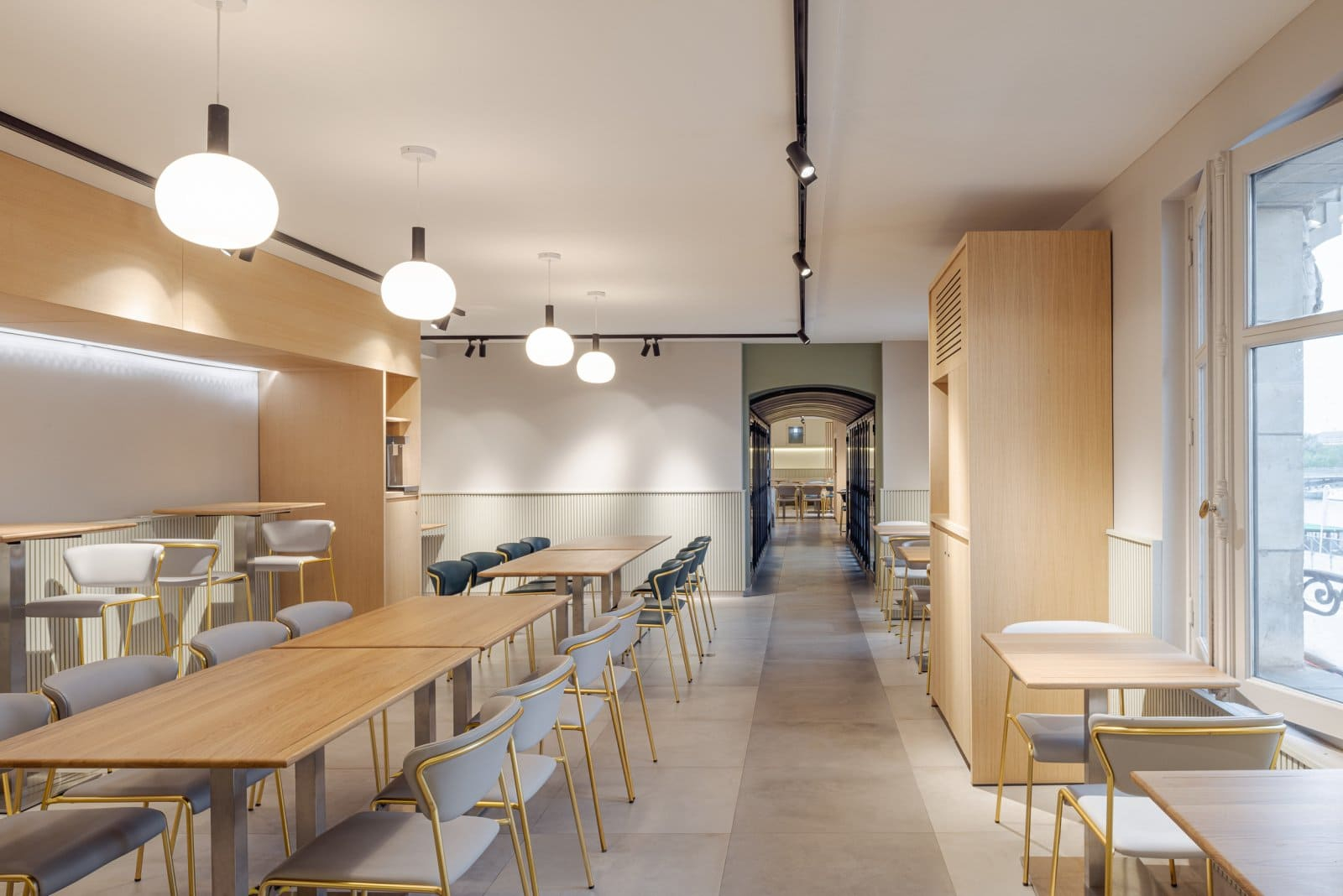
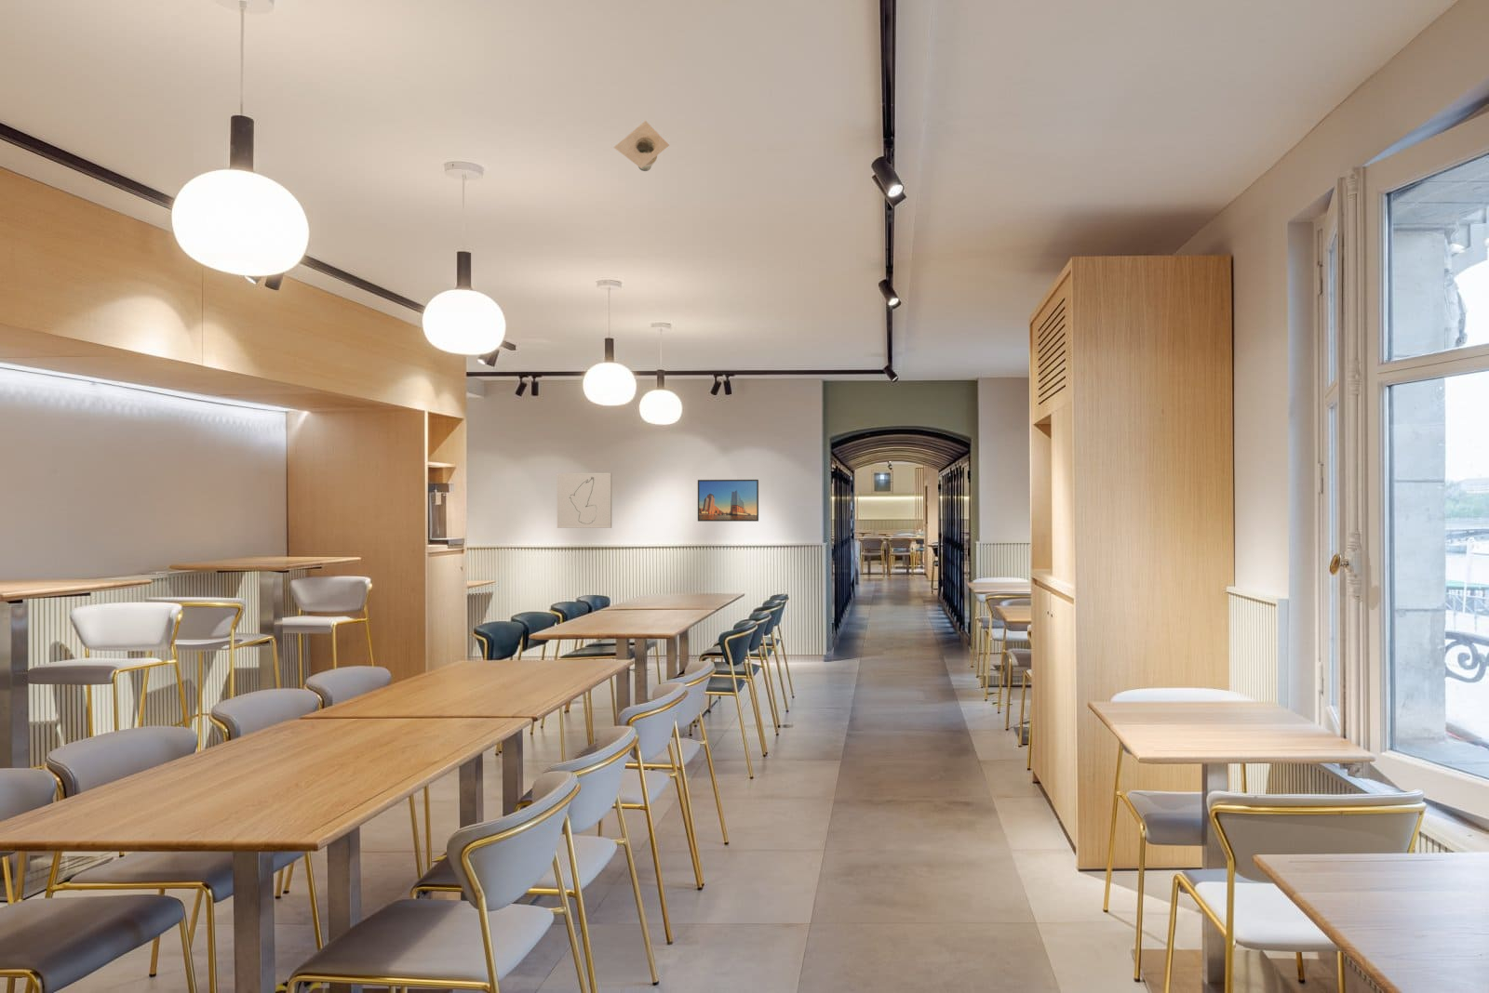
+ recessed light (641, 149)
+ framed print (727, 500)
+ wall art (584, 500)
